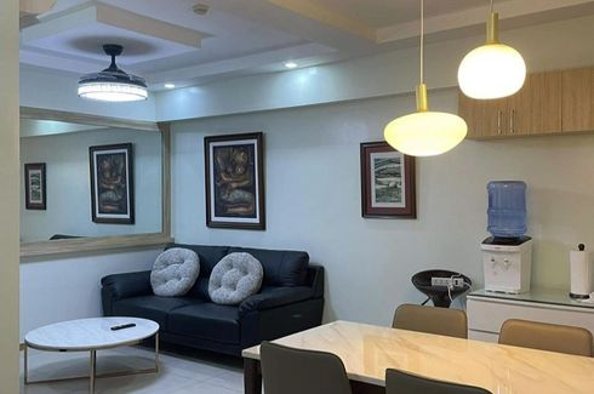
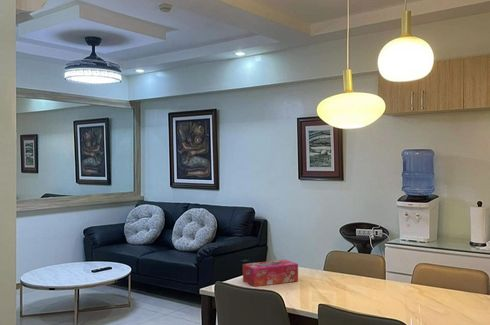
+ tissue box (270, 272)
